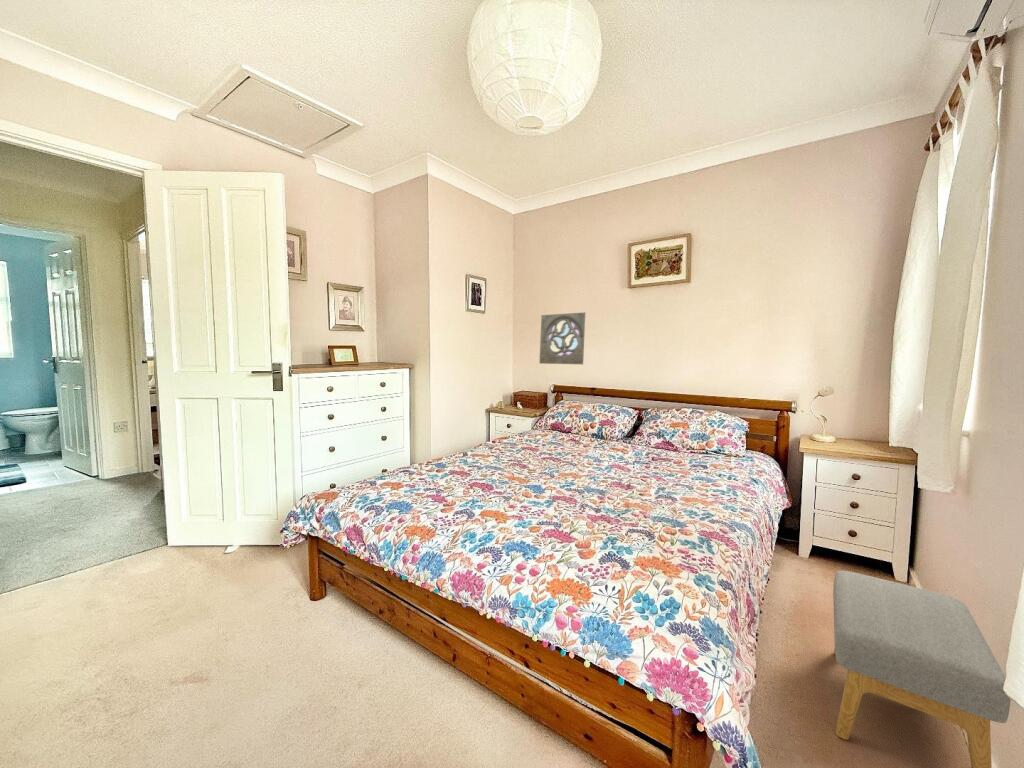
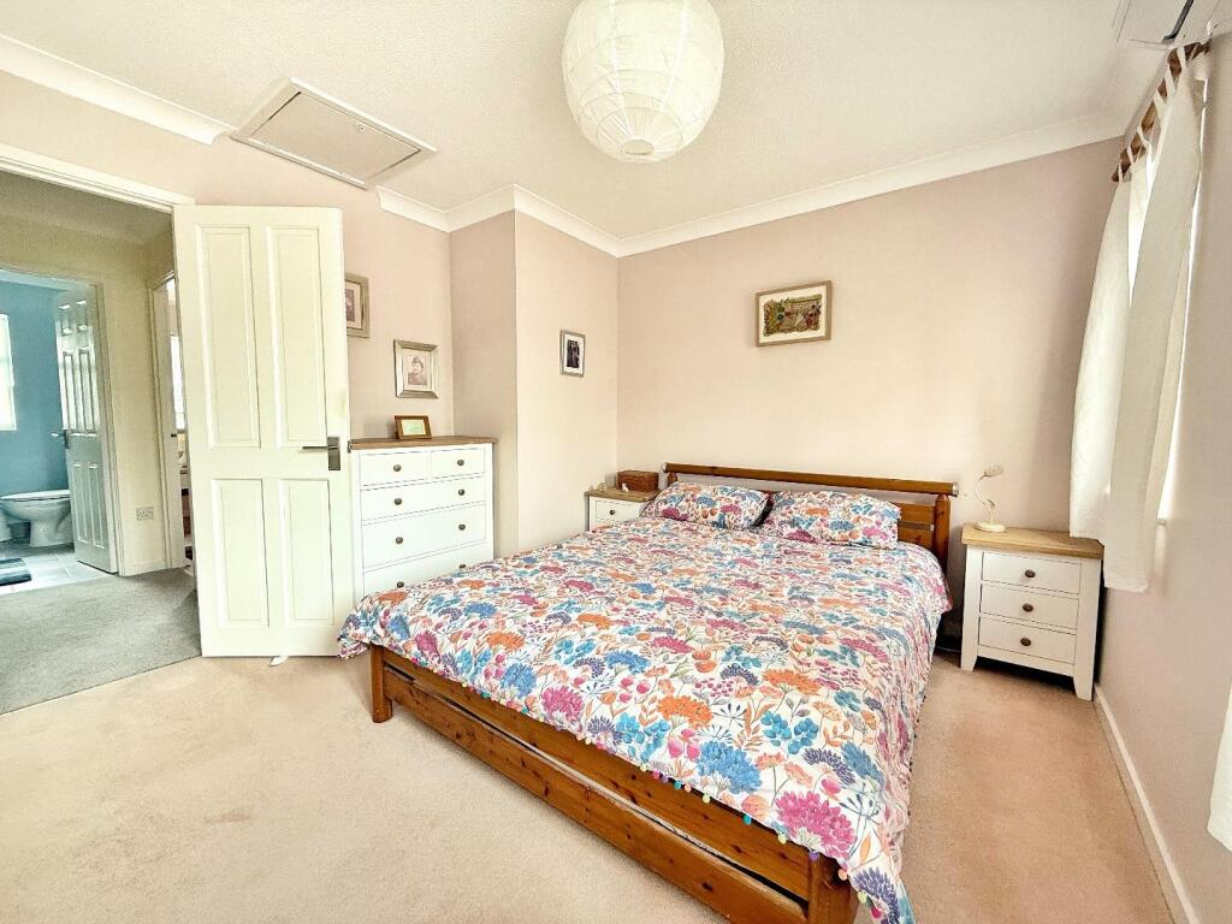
- wall ornament (562, 338)
- footstool (901, 661)
